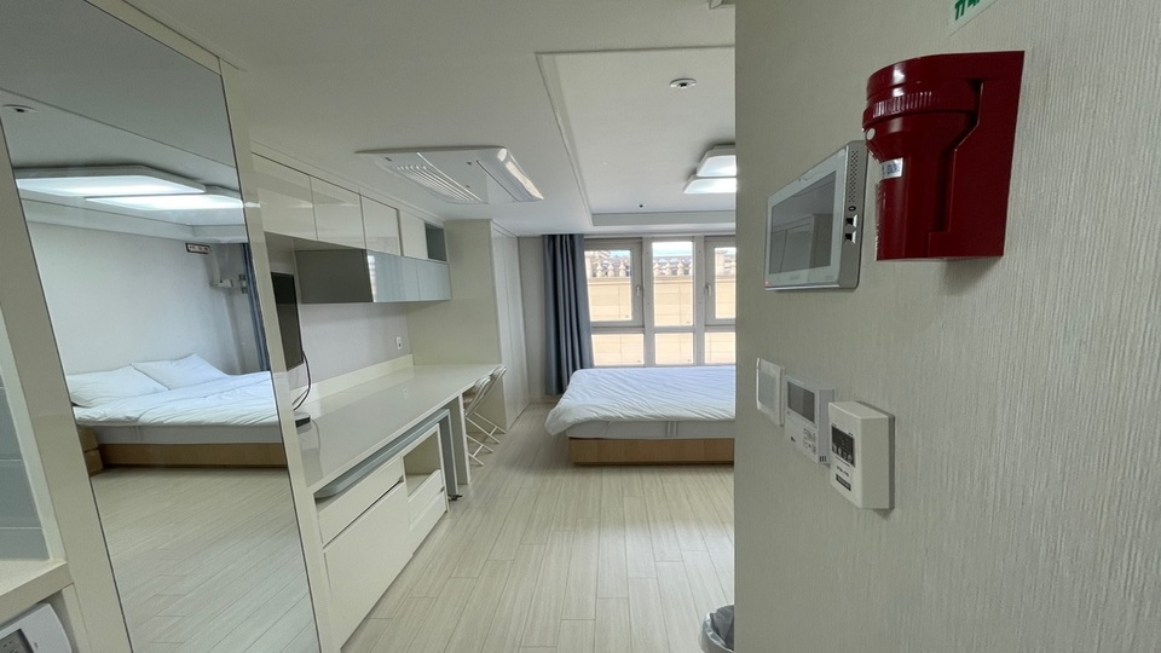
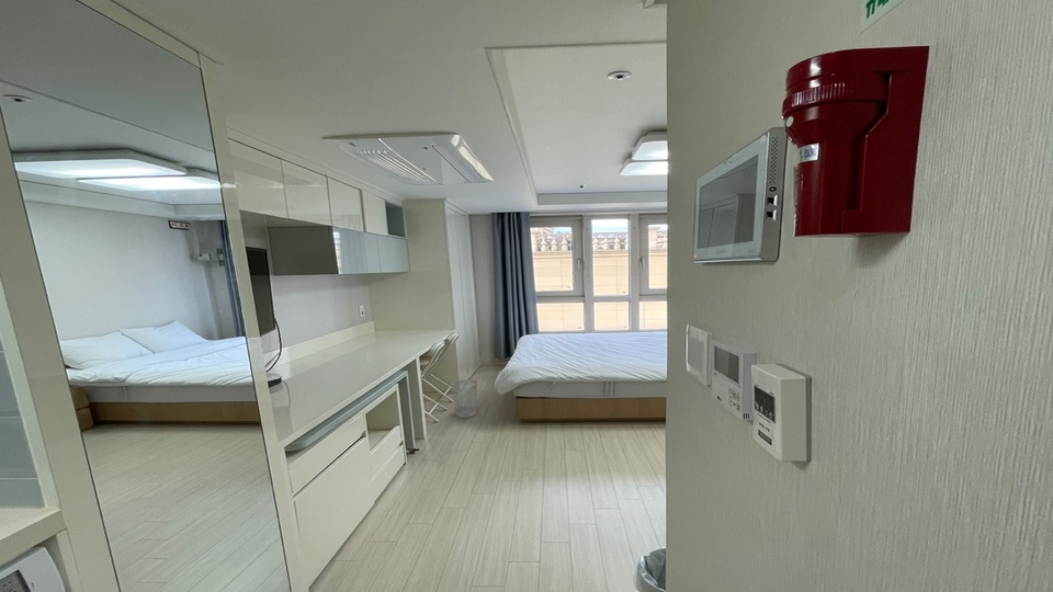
+ wastebasket (465, 398)
